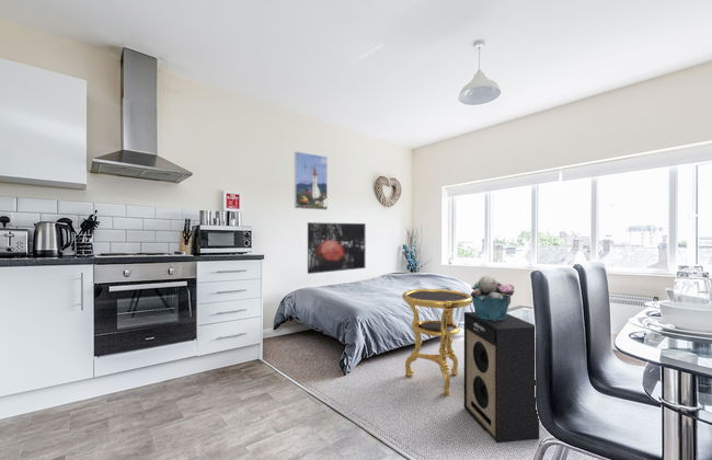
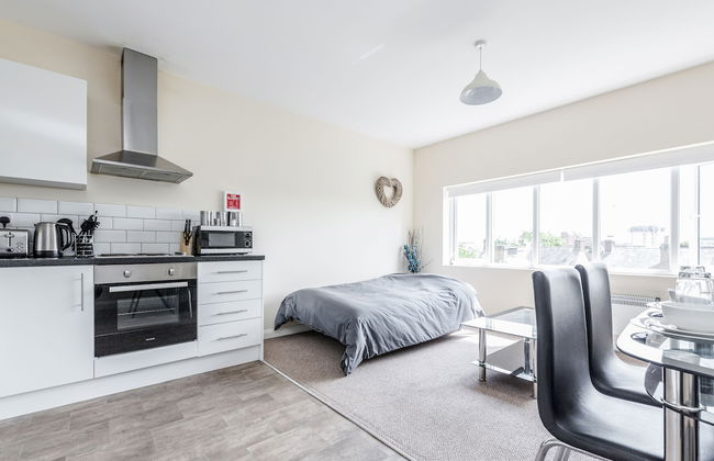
- wall art (337, 246)
- side table (436, 335)
- bucket (491, 295)
- speaker (498, 370)
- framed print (311, 181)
